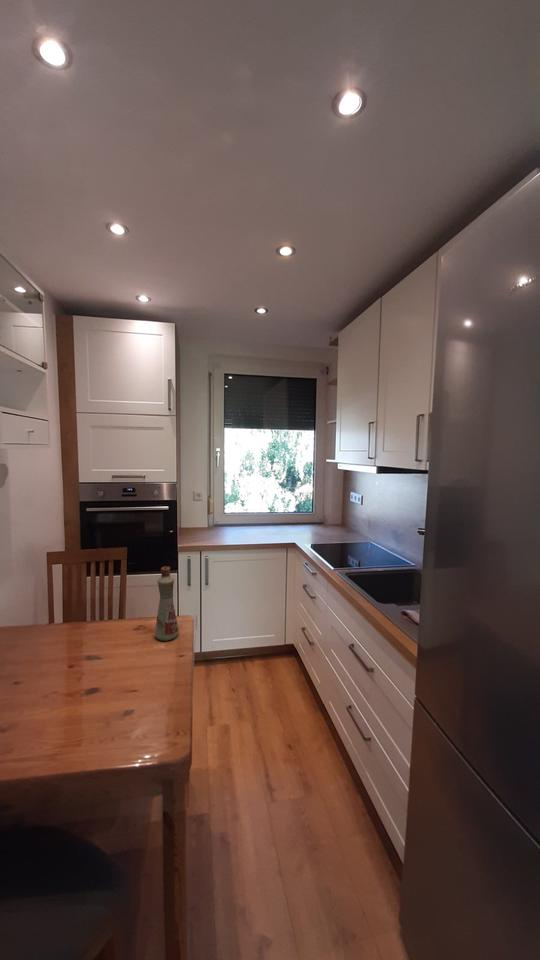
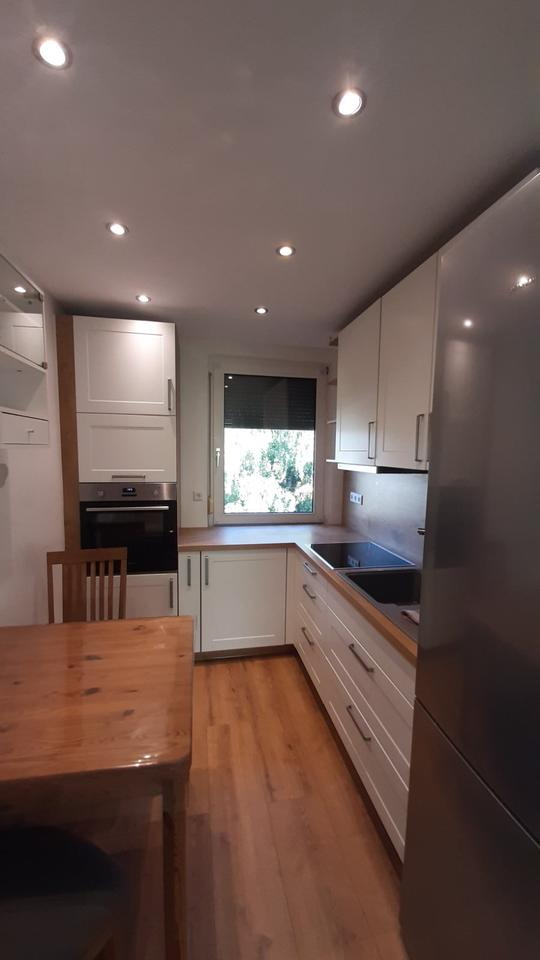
- bottle (166, 601)
